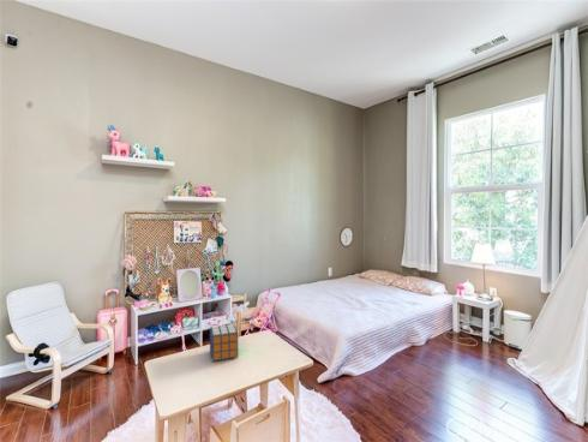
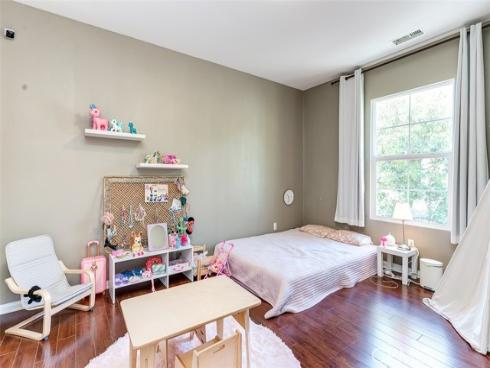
- puzzle (223, 341)
